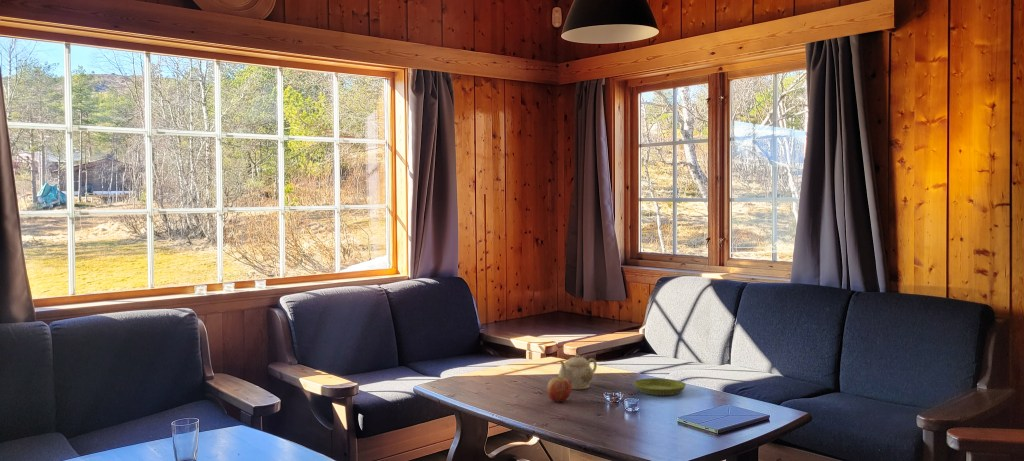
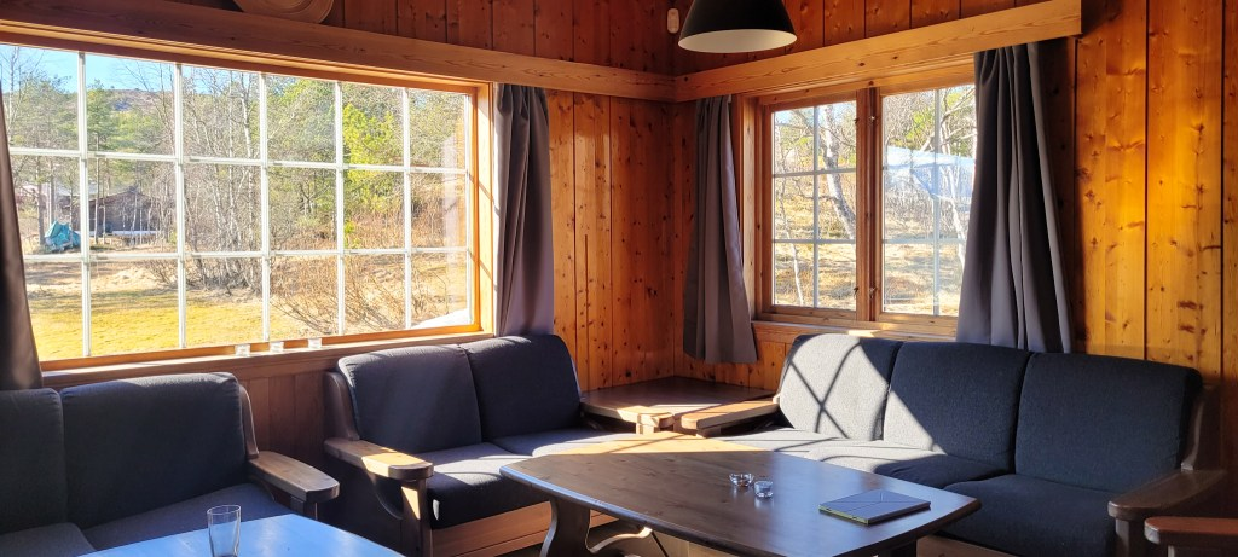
- teapot (578, 370)
- apple (559, 388)
- saucer (659, 387)
